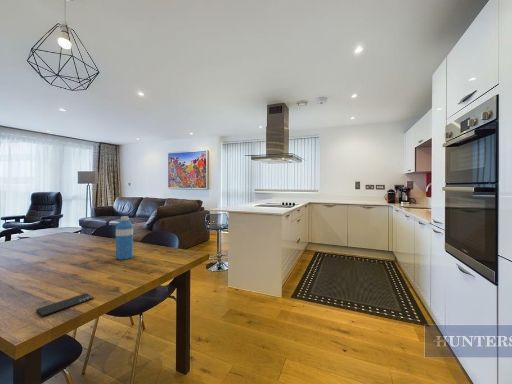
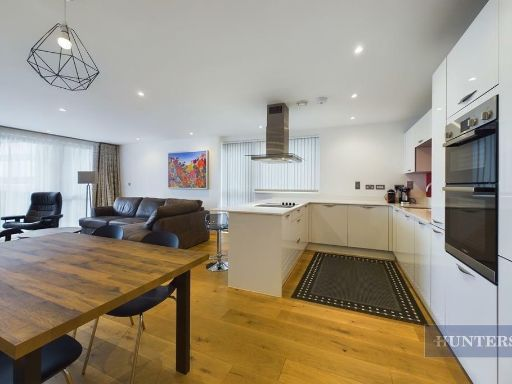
- water bottle (124, 237)
- smartphone (66, 303)
